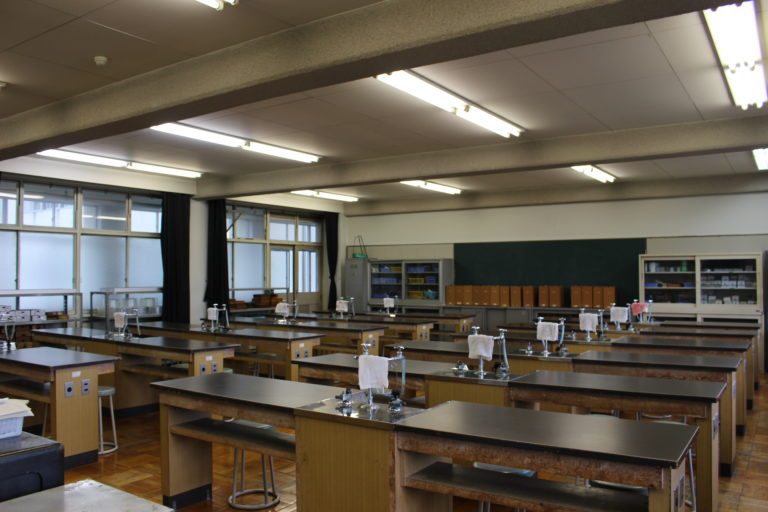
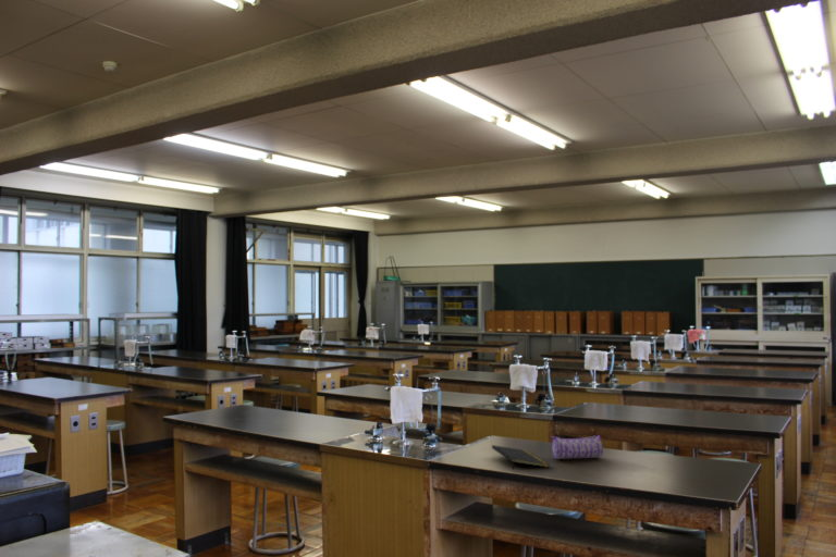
+ notepad (519, 456)
+ pencil case (577, 446)
